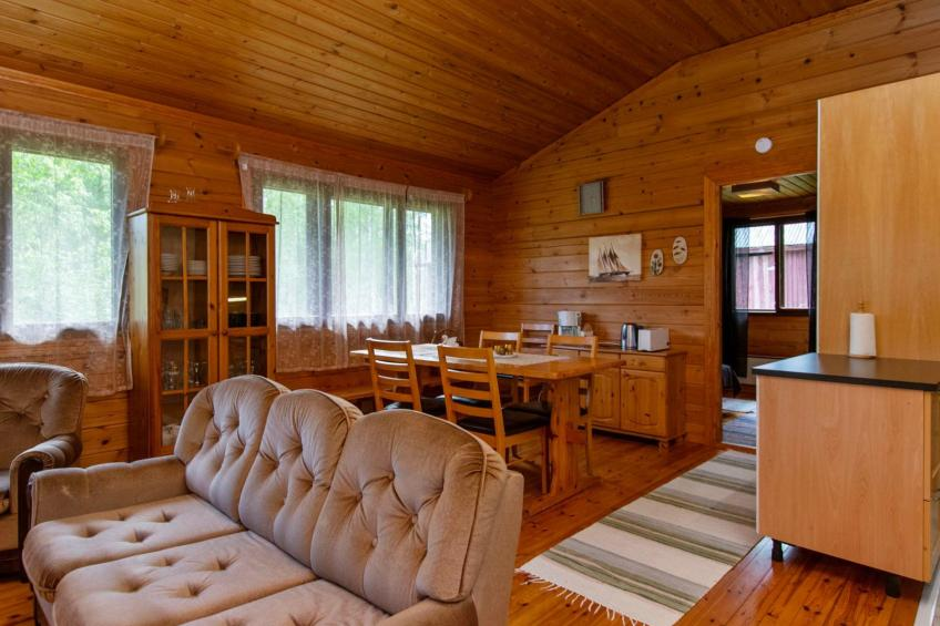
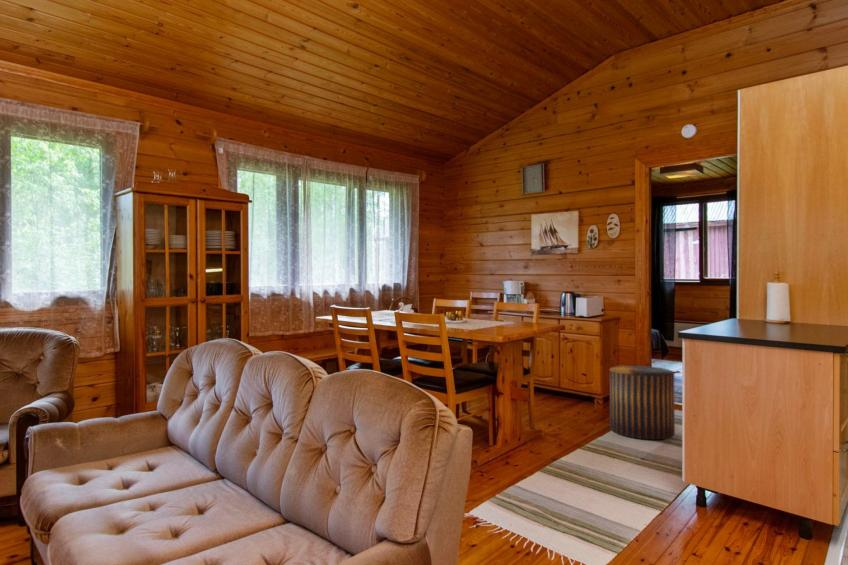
+ stool (641, 400)
